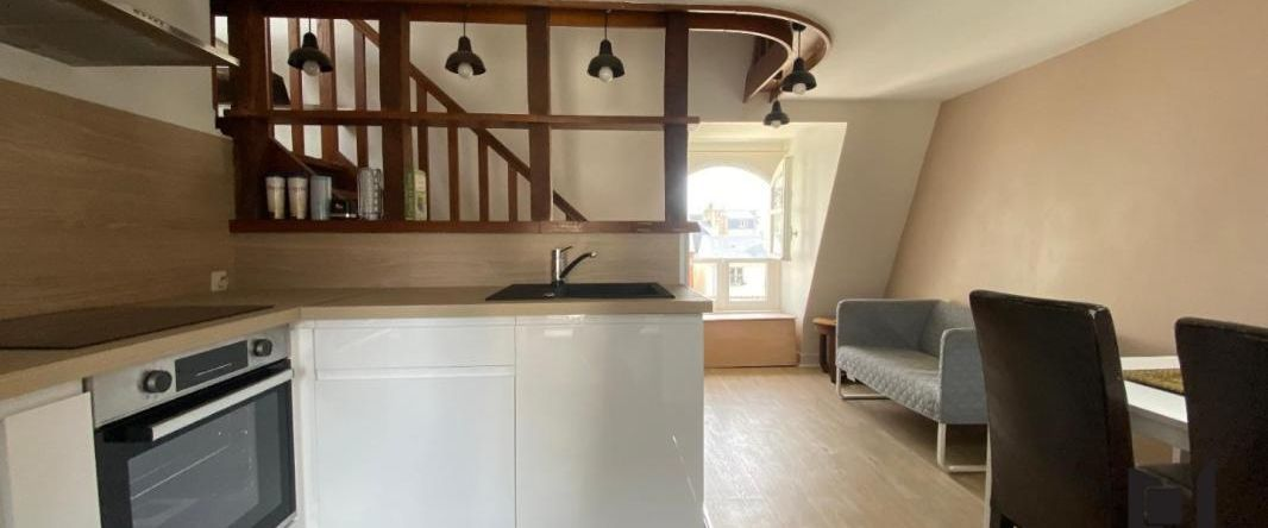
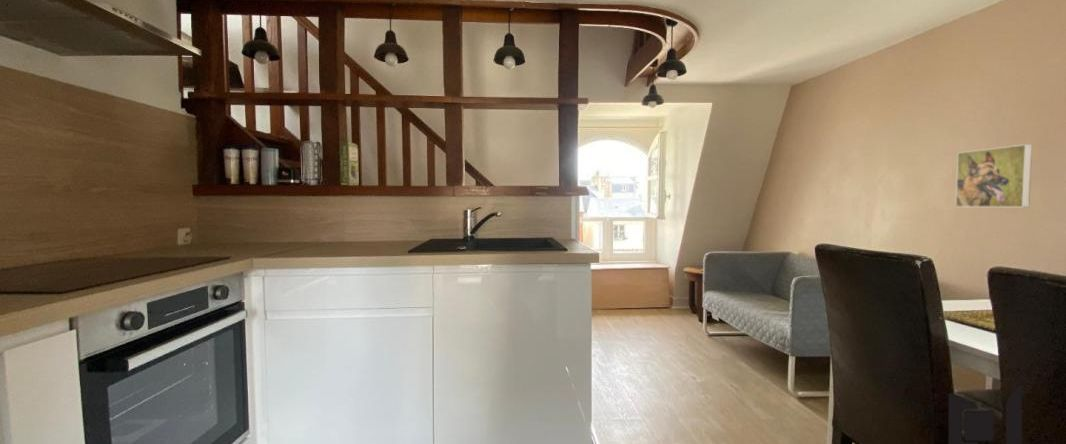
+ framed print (990, 178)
